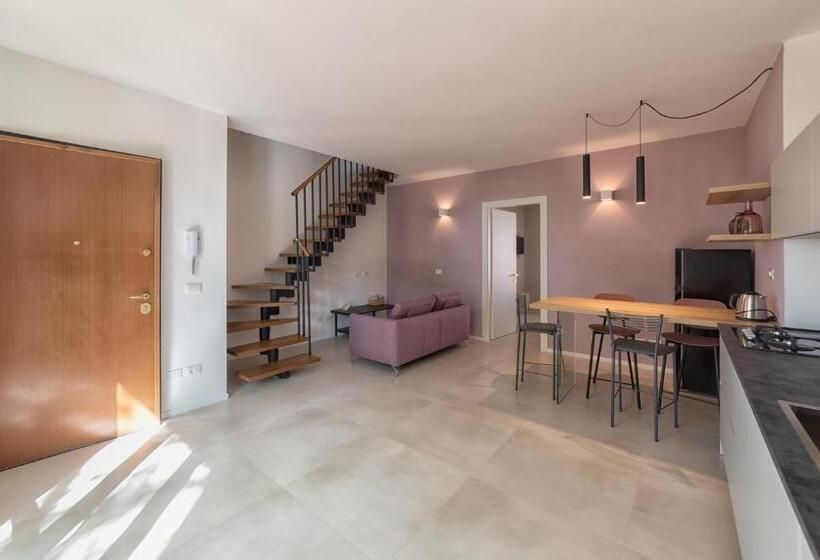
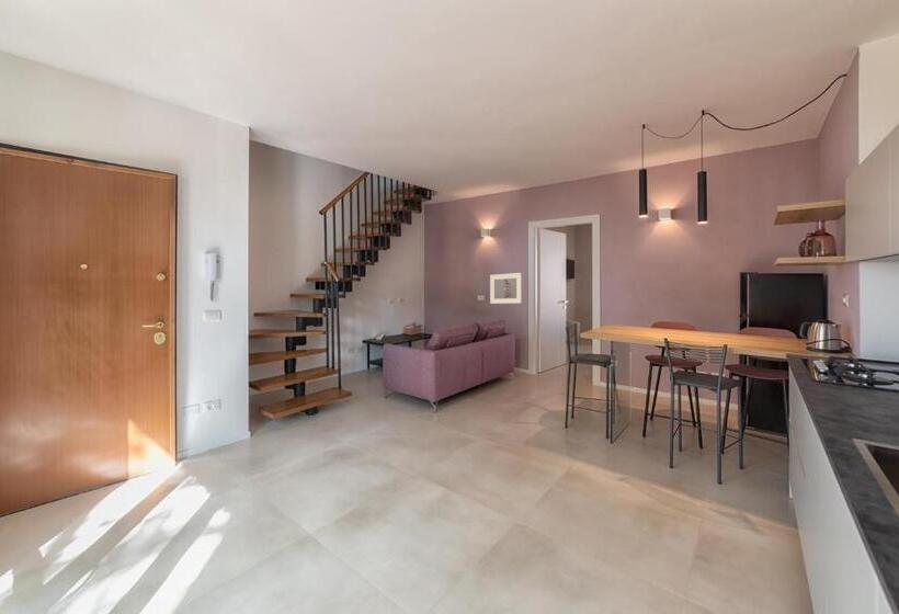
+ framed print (504, 288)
